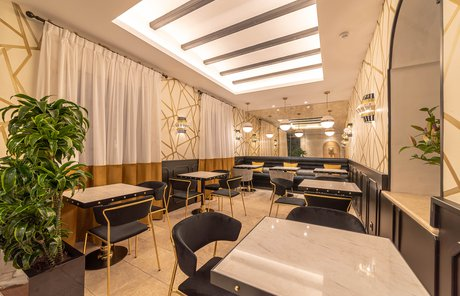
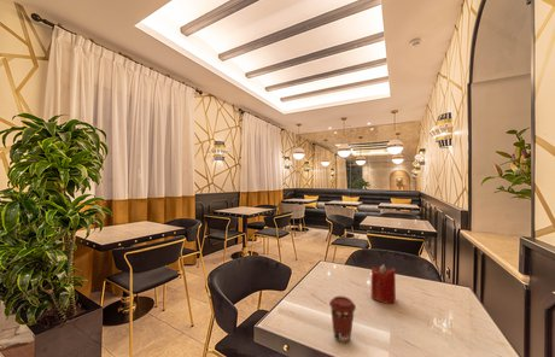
+ coffee cup (341, 318)
+ candle (382, 281)
